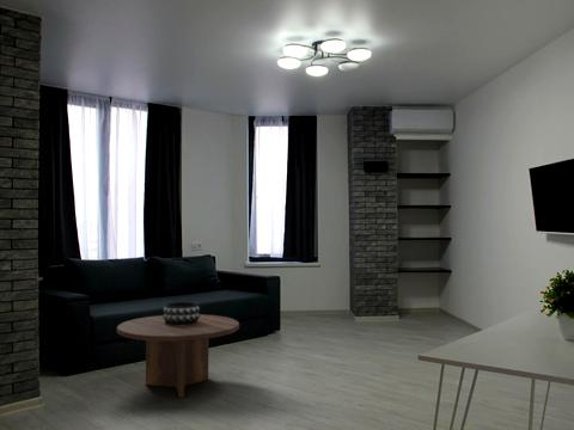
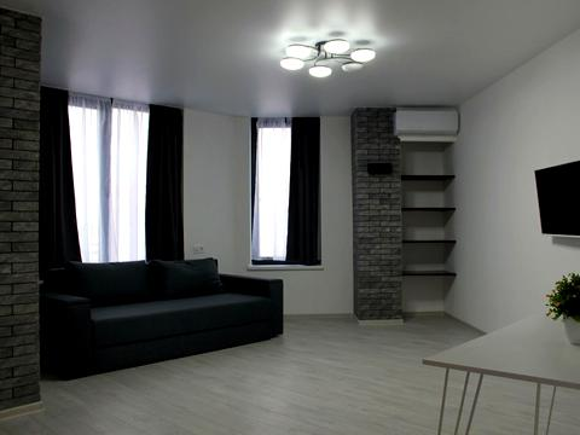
- decorative bowl (181, 312)
- coffee table (178, 355)
